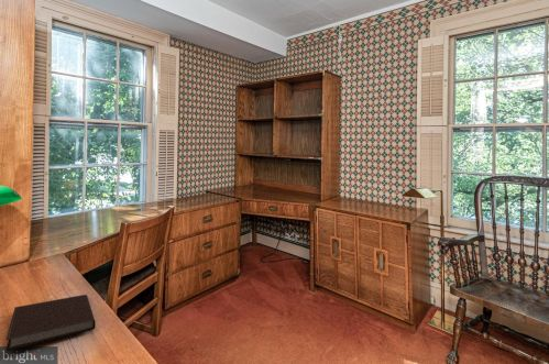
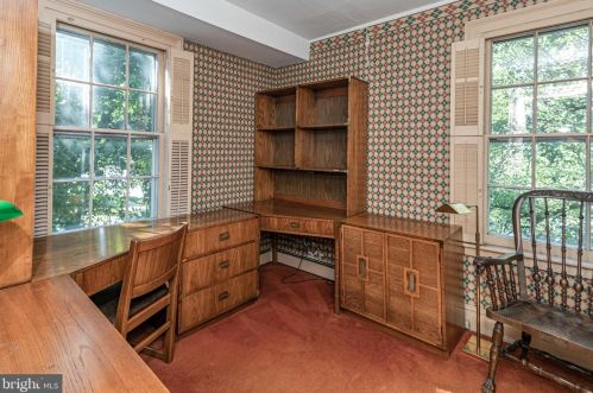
- notebook (53, 318)
